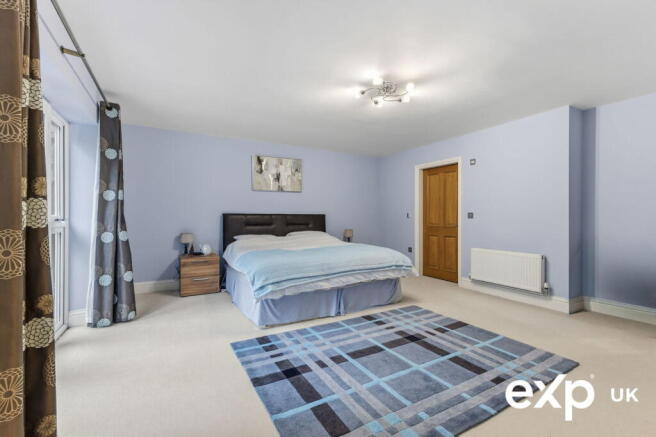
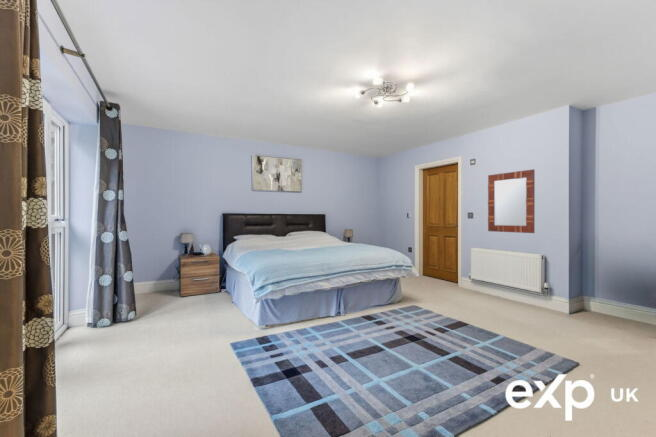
+ home mirror (509, 202)
